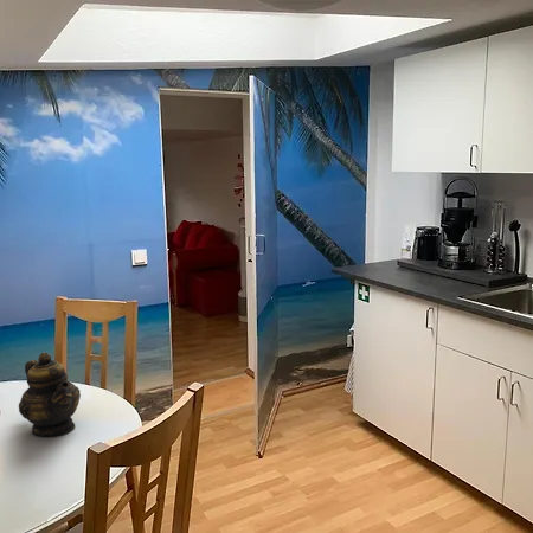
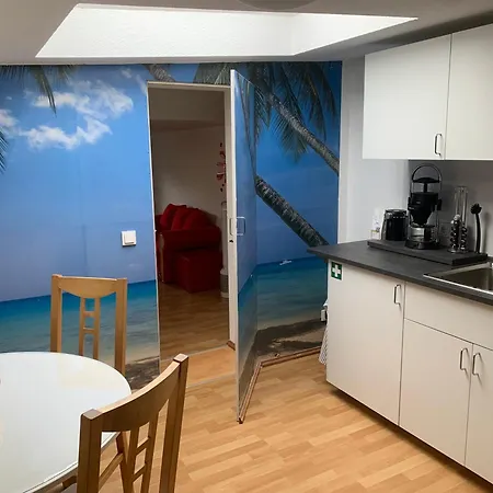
- teapot (49, 390)
